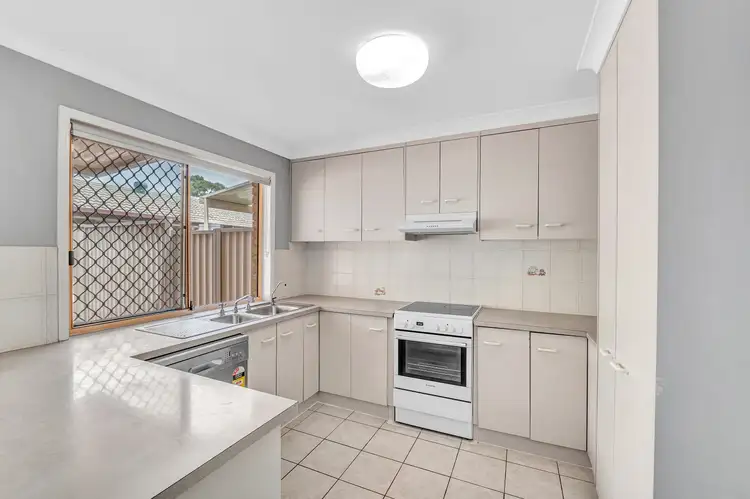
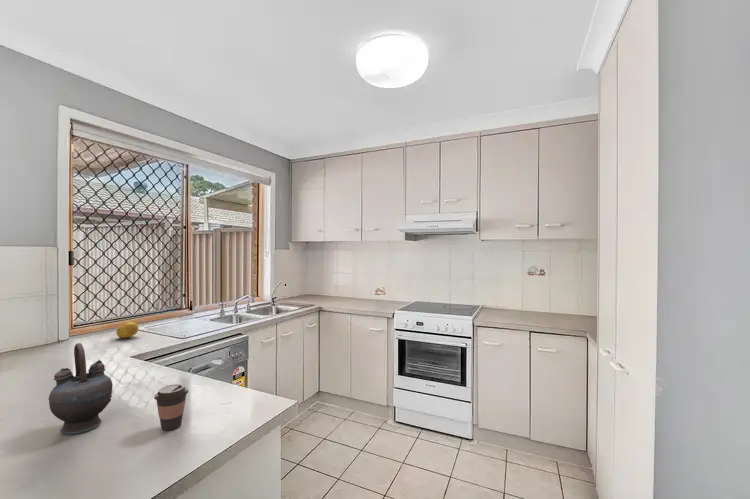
+ teapot (81, 383)
+ coffee cup (171, 407)
+ fruit (127, 329)
